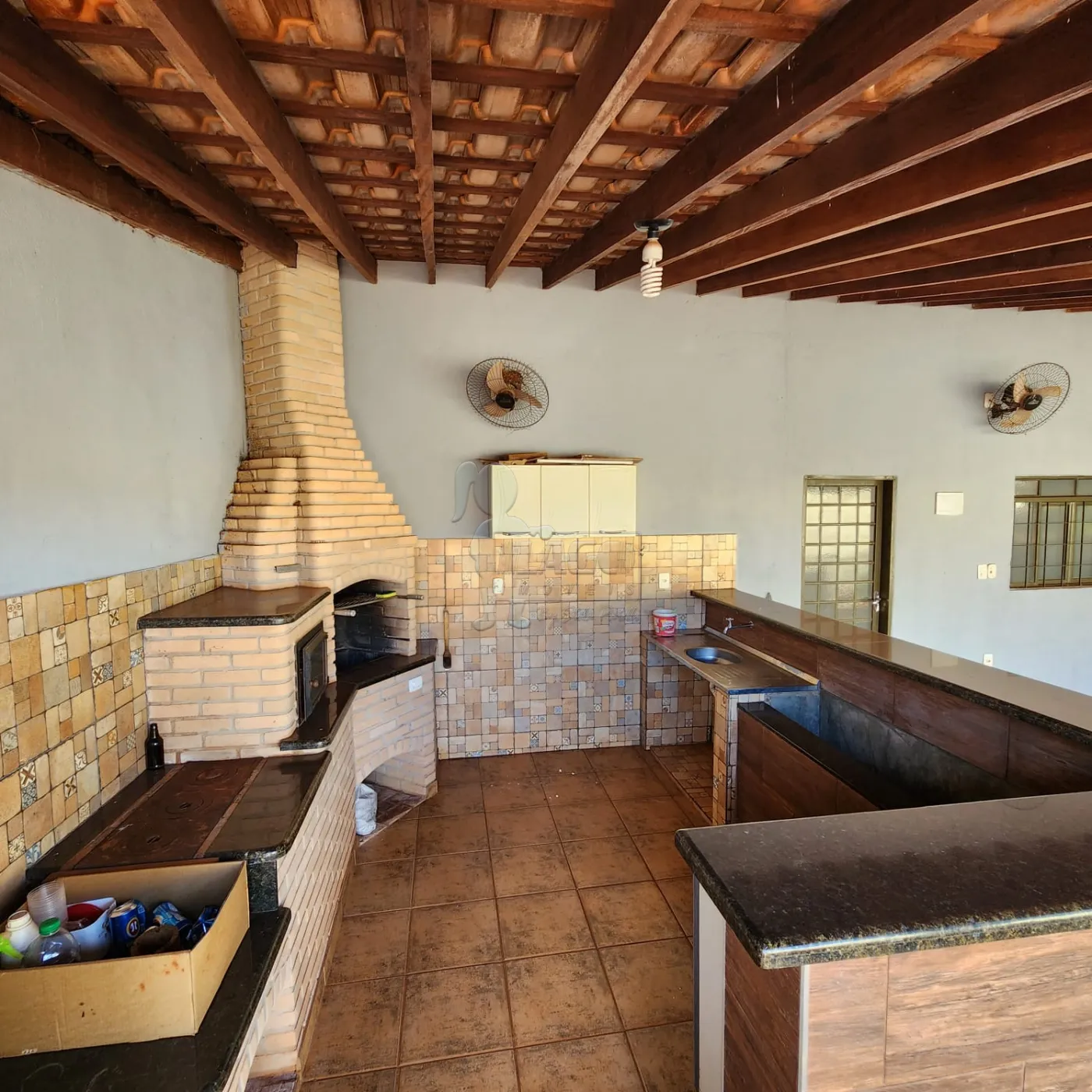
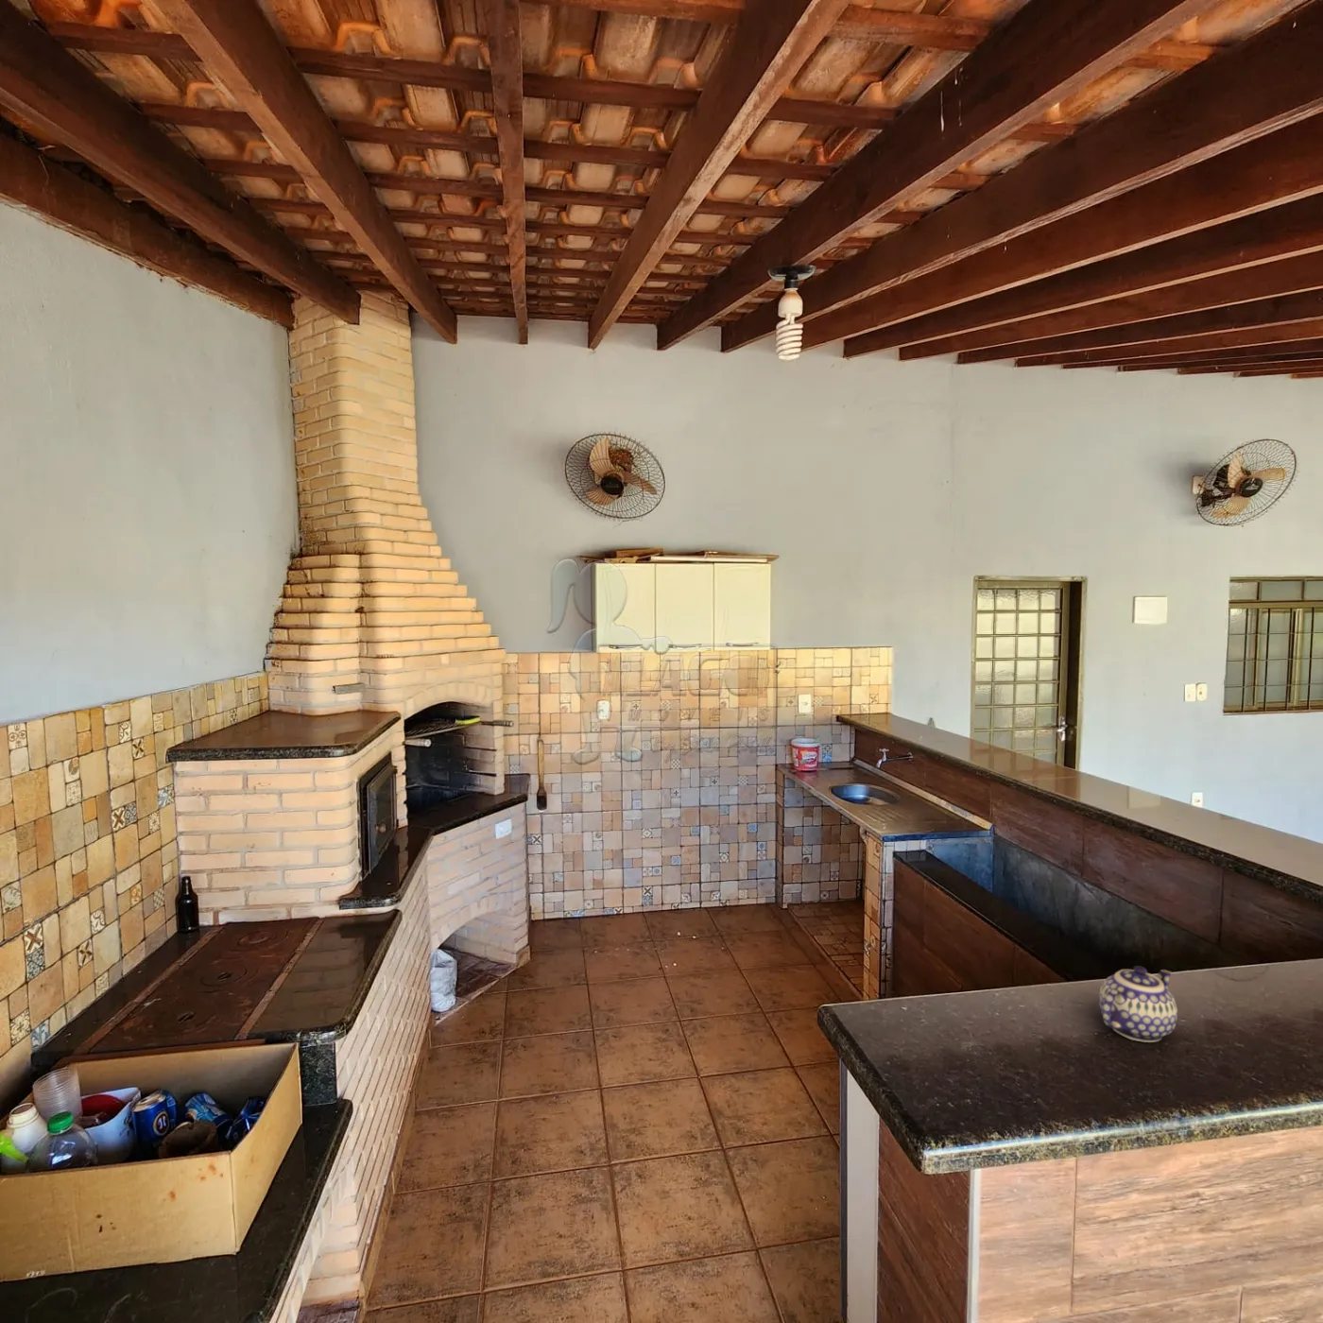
+ teapot (1136, 998)
